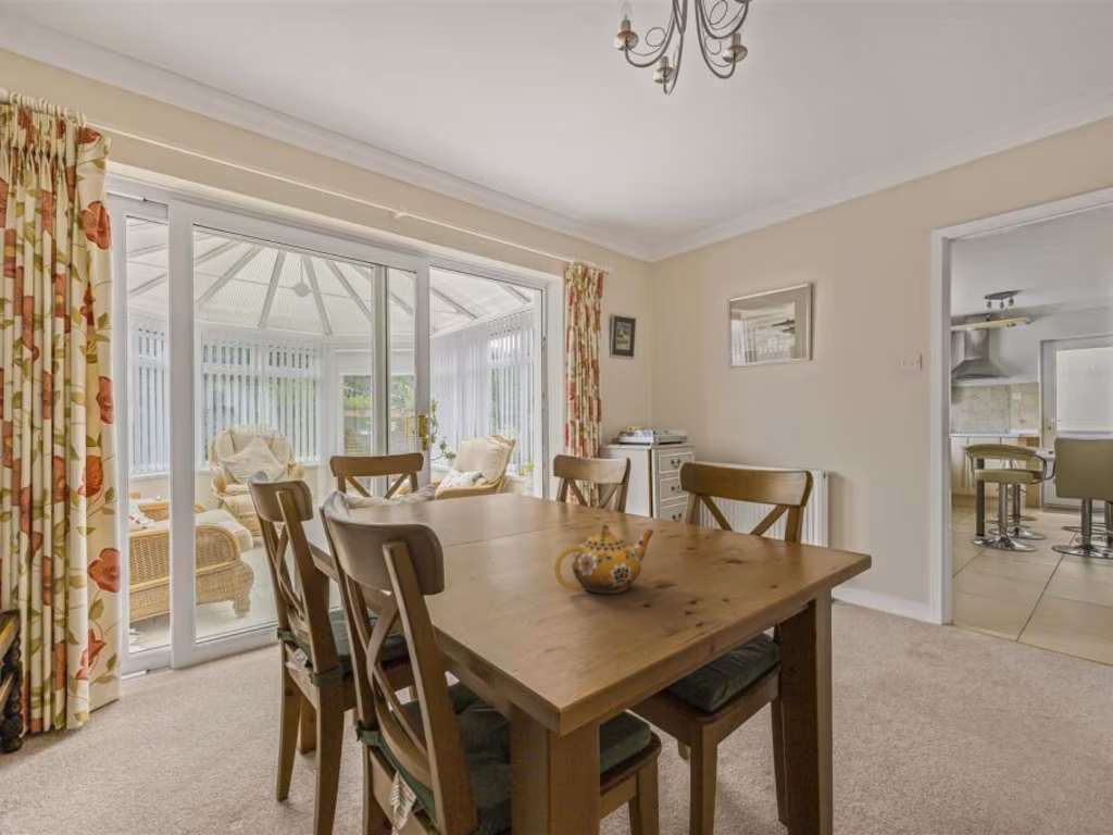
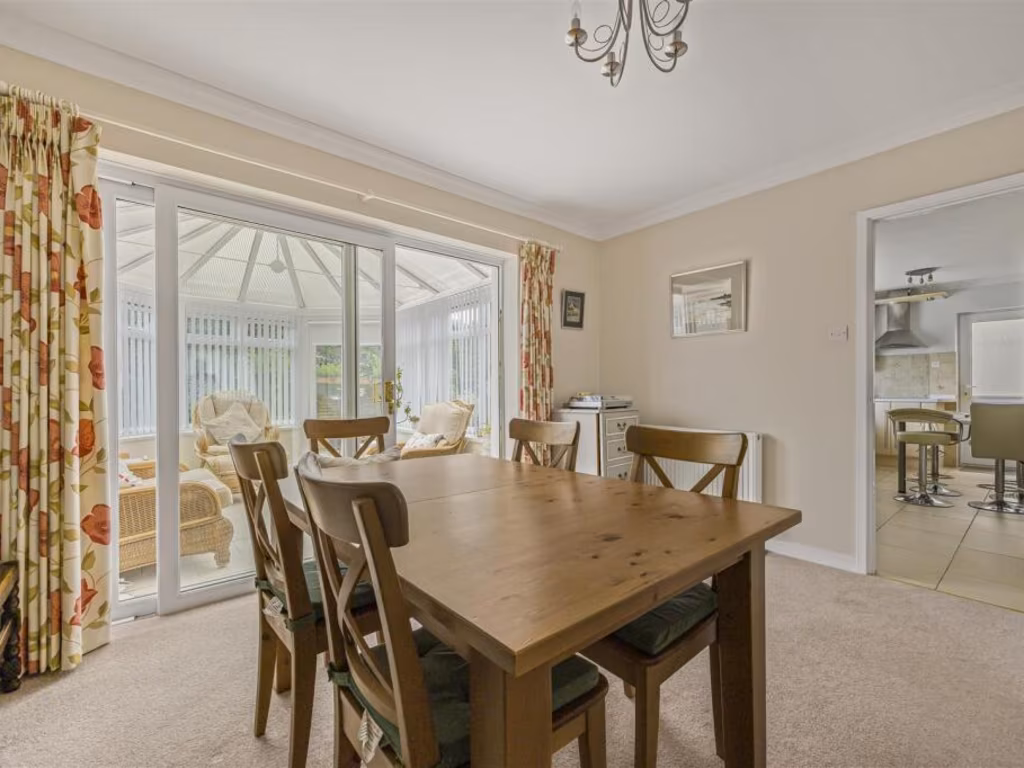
- teapot (606, 554)
